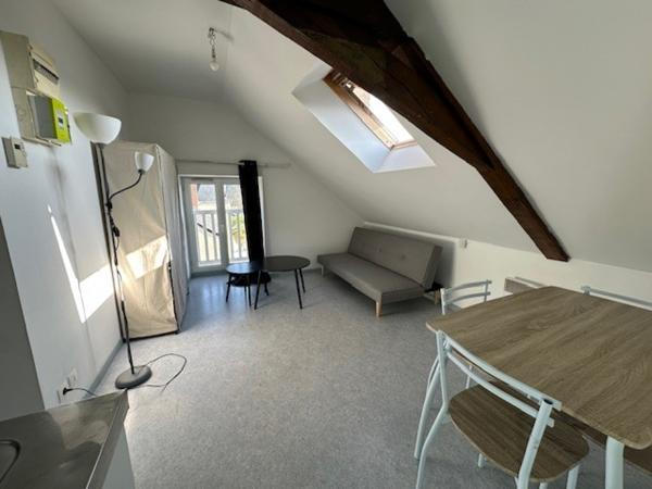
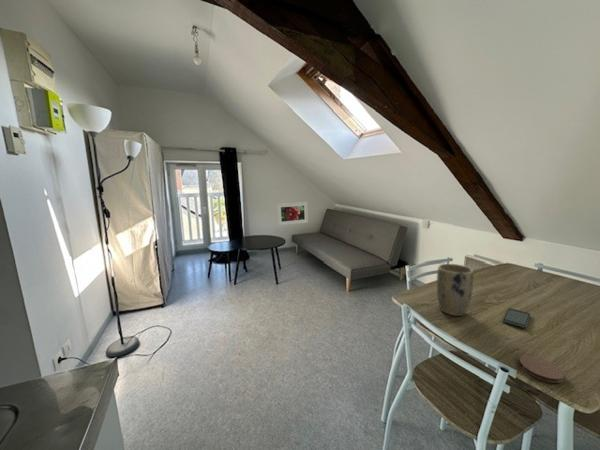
+ plant pot (453, 289)
+ smartphone (516, 317)
+ coaster (540, 368)
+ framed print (292, 213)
